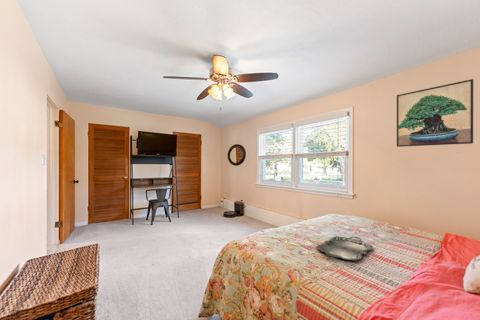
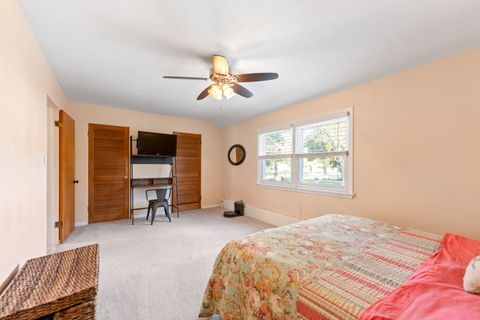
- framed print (430, 116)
- serving tray (344, 246)
